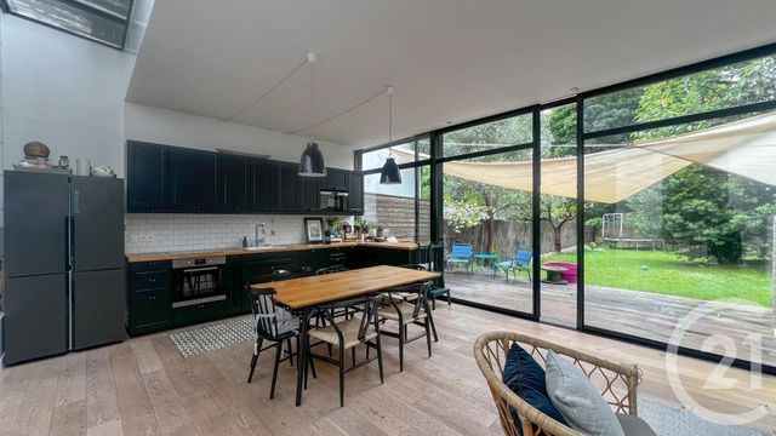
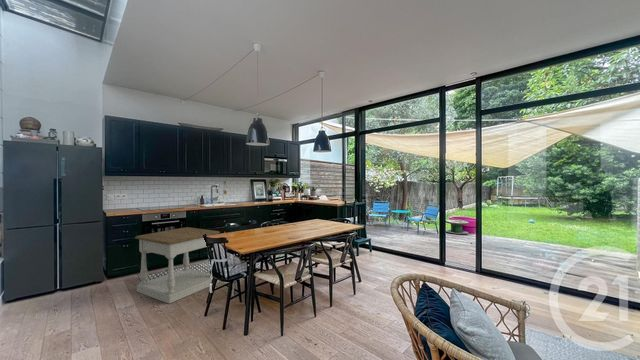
+ side table (183, 260)
